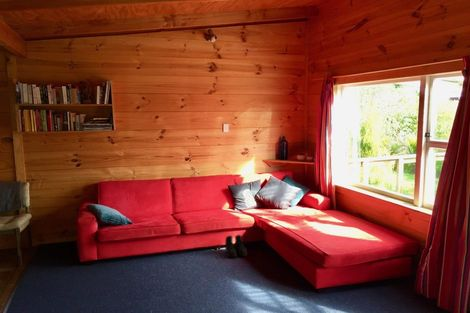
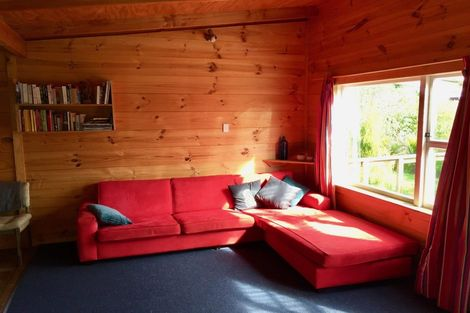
- boots (235, 245)
